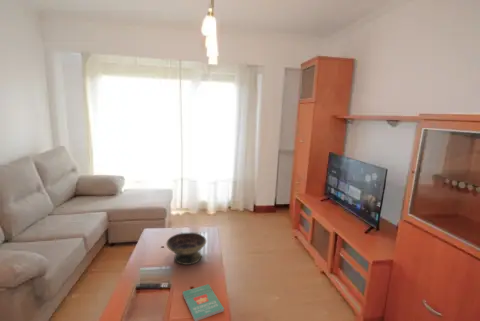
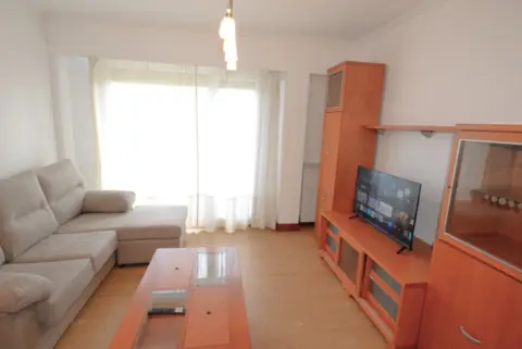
- book (202, 301)
- decorative bowl (186, 248)
